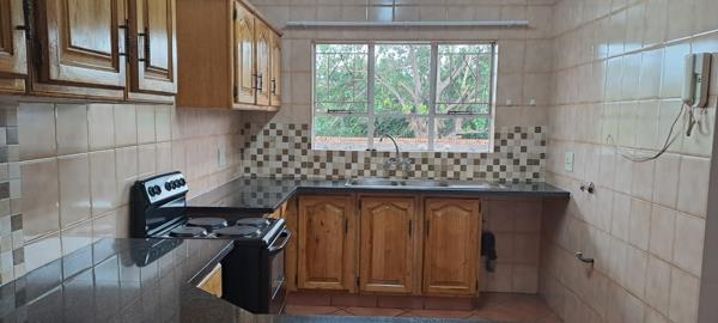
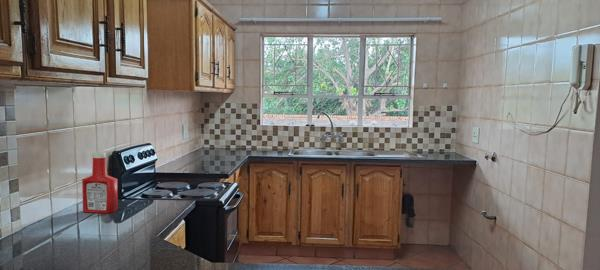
+ soap bottle (99, 182)
